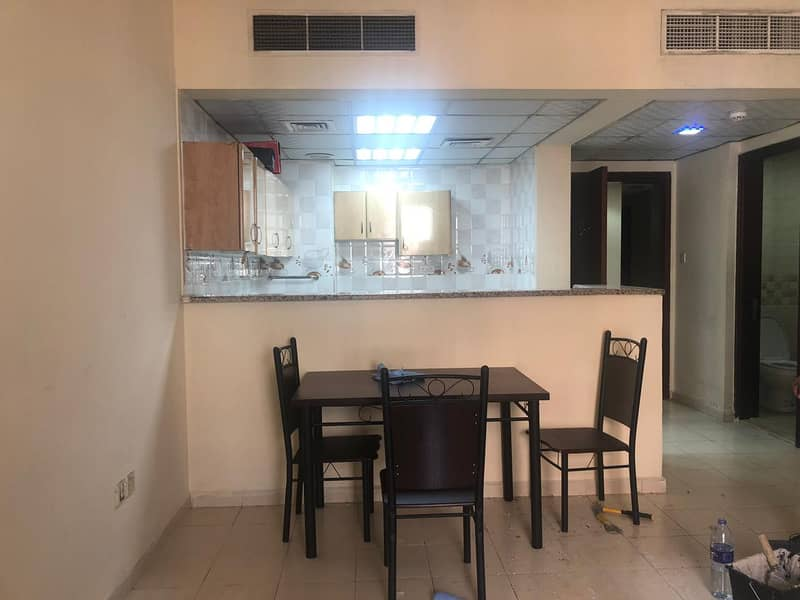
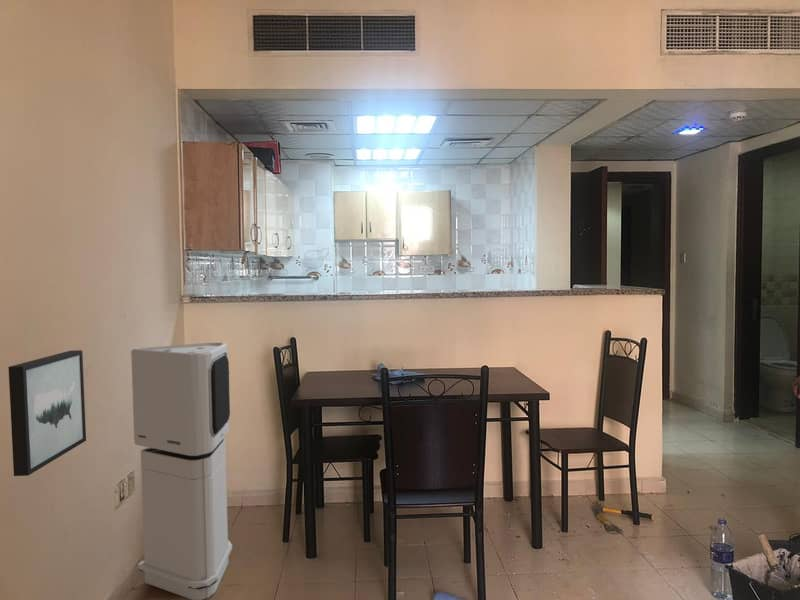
+ air purifier (180, 465)
+ wall art (51, 407)
